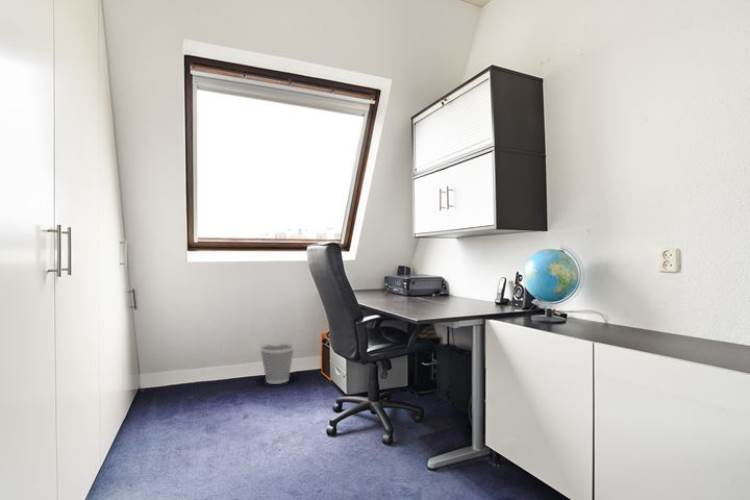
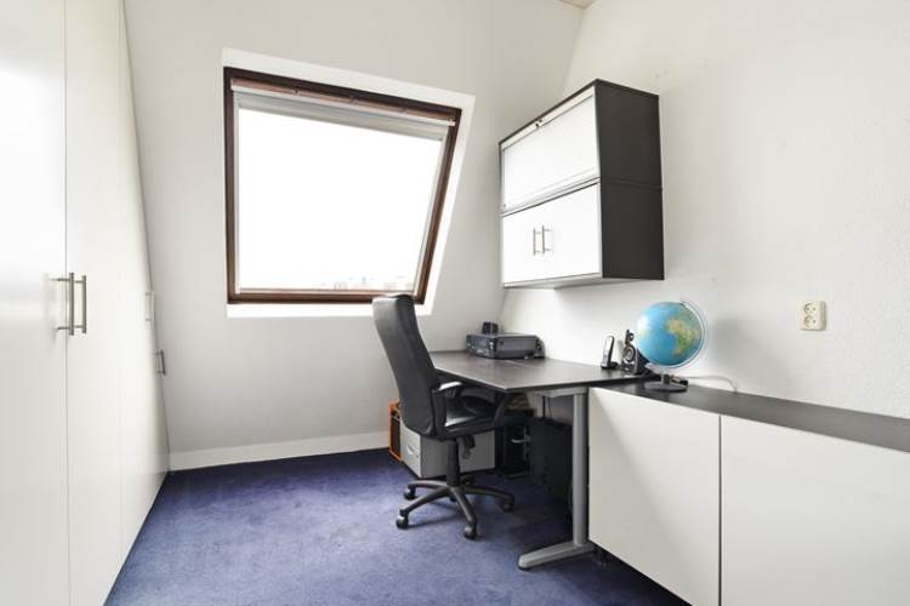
- wastebasket (277, 363)
